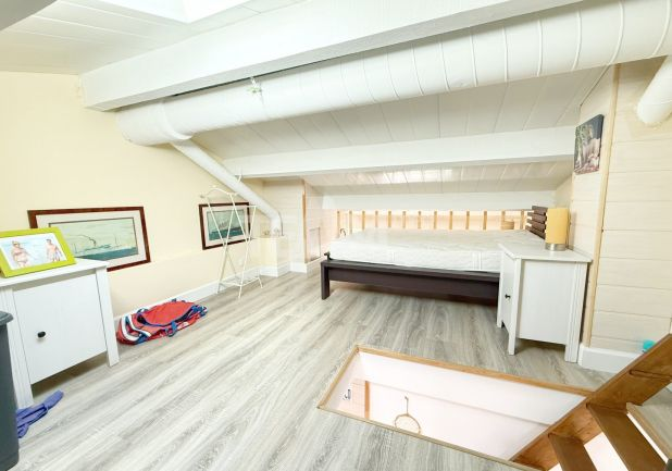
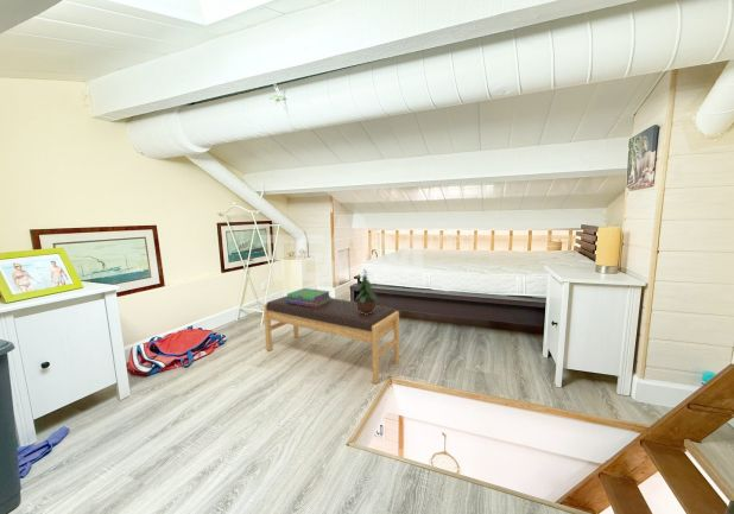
+ bench (328, 330)
+ potted plant (366, 290)
+ stack of books (309, 297)
